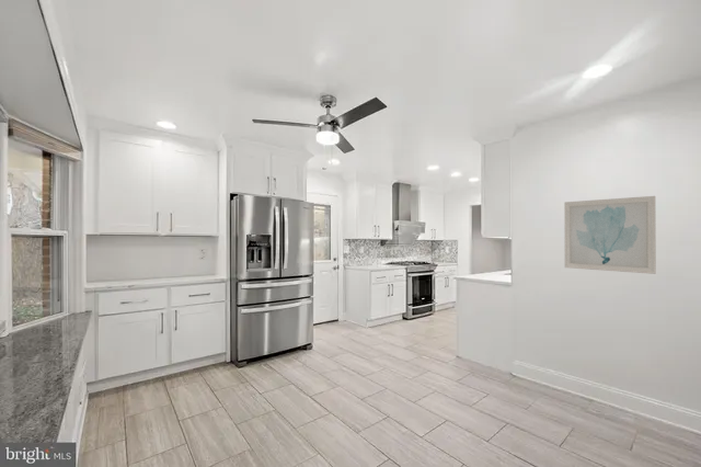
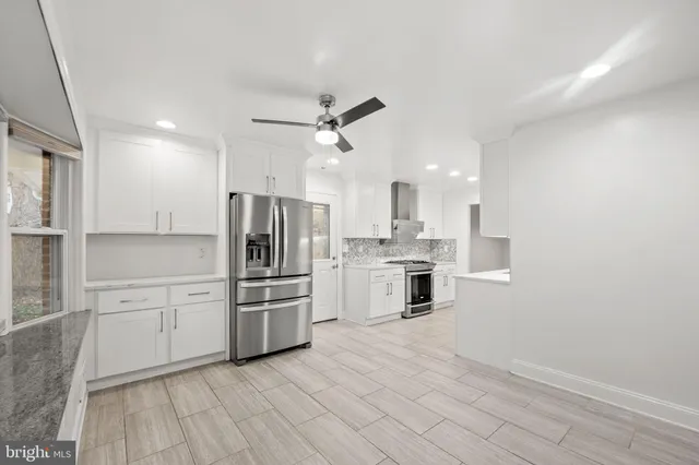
- wall art (606, 235)
